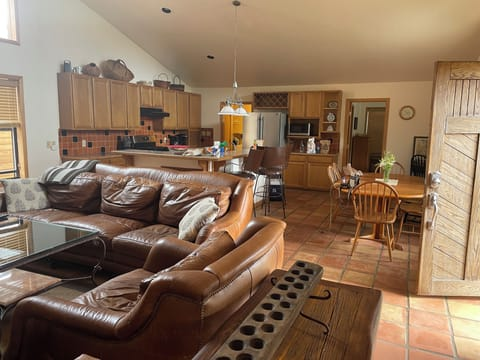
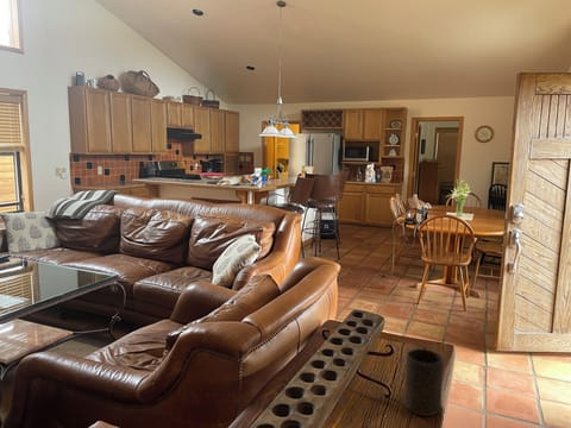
+ cup (422, 380)
